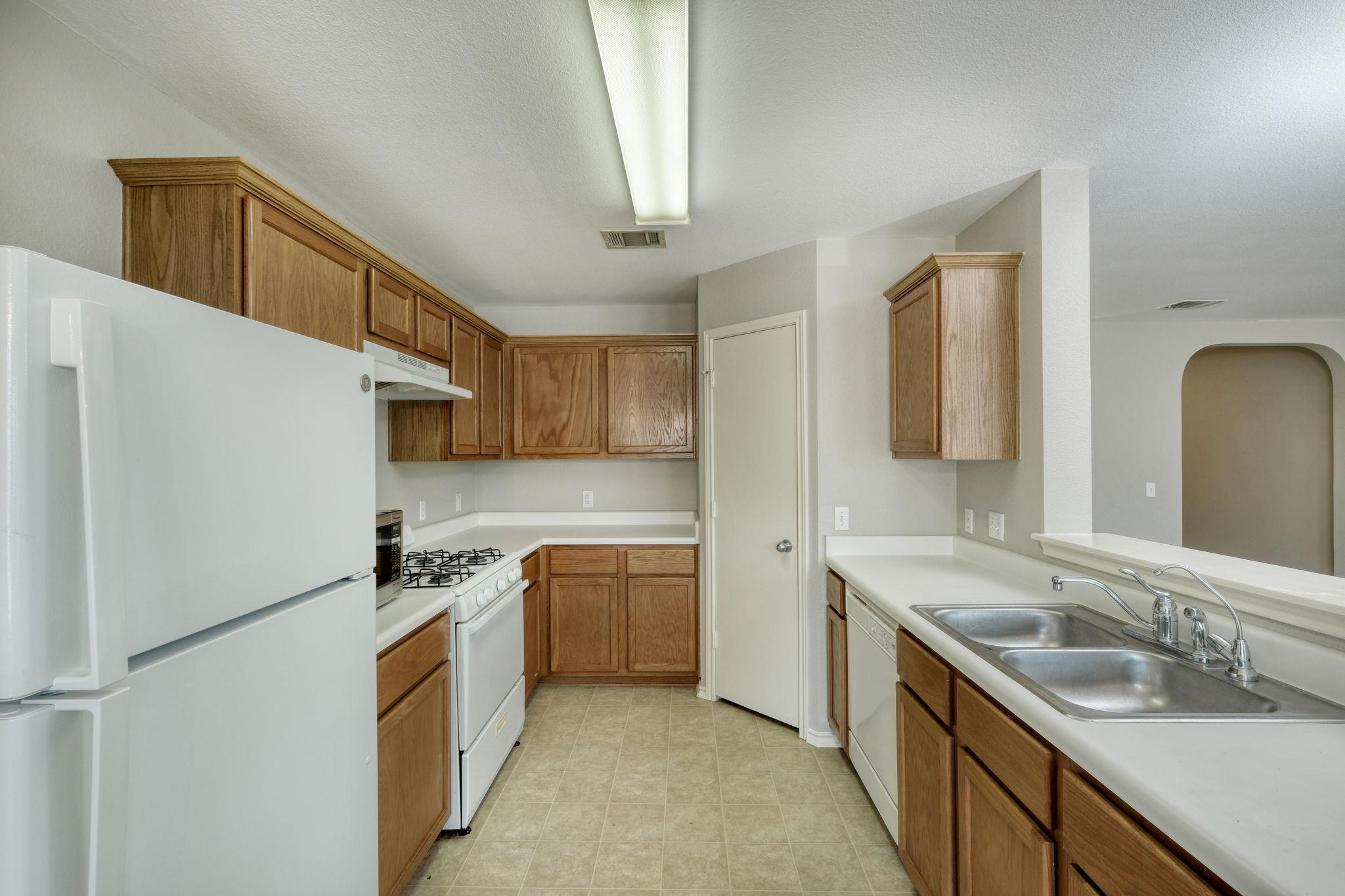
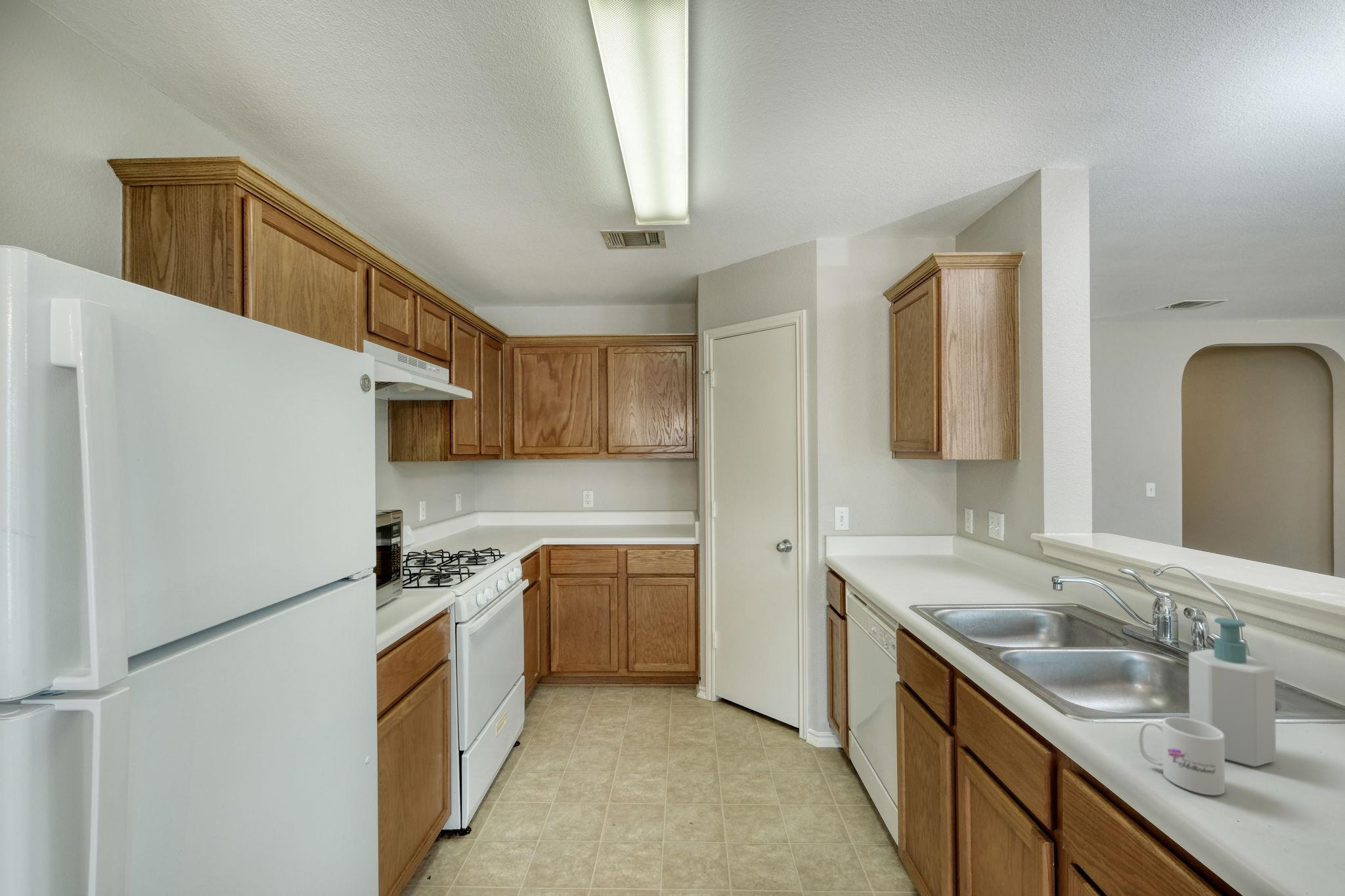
+ soap bottle (1230, 685)
+ mug (1180, 750)
